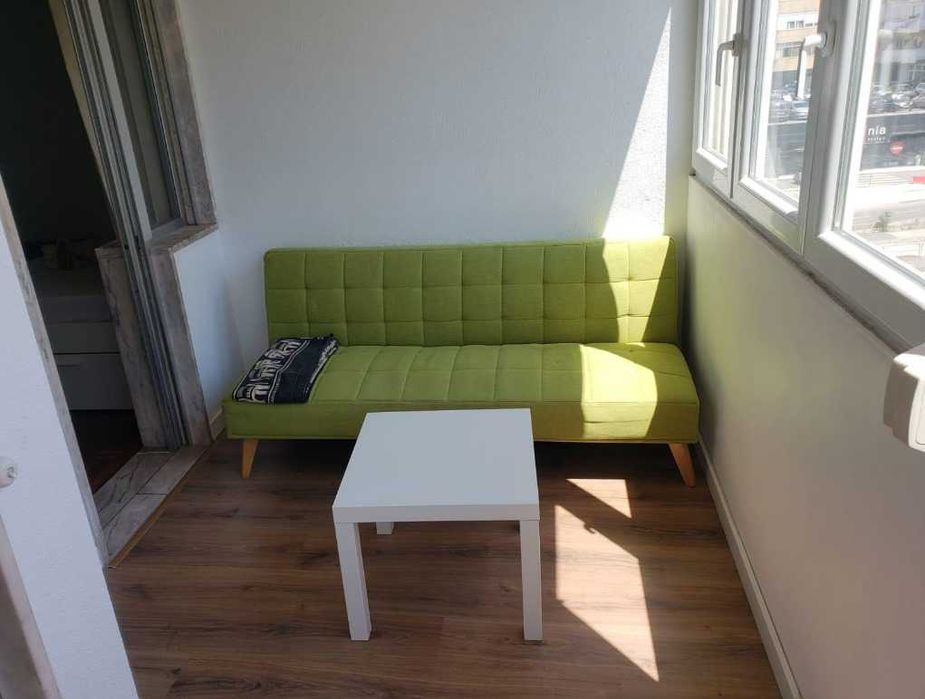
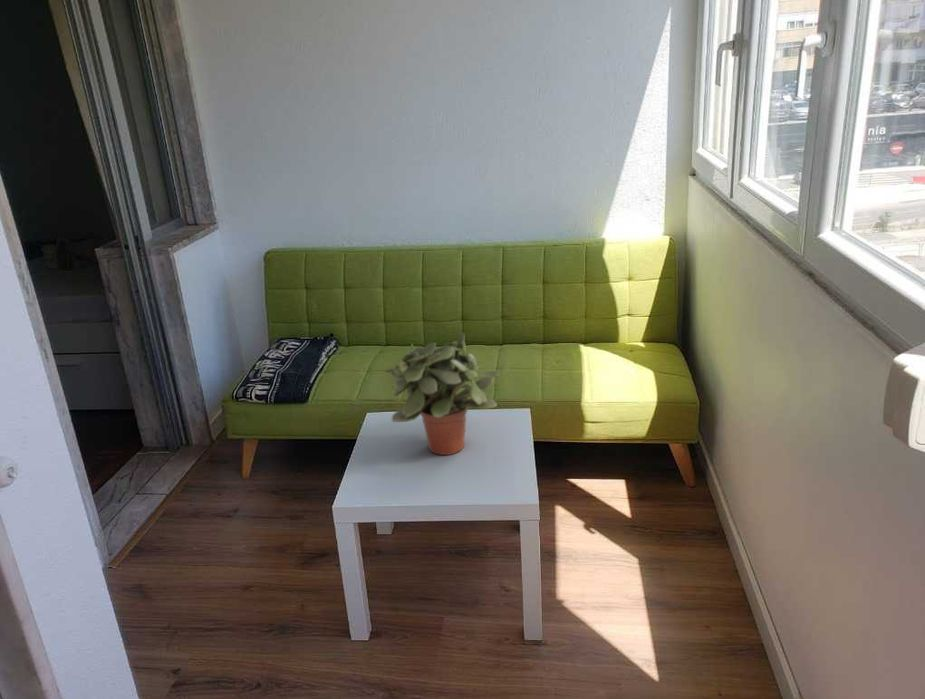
+ potted plant (444, 393)
